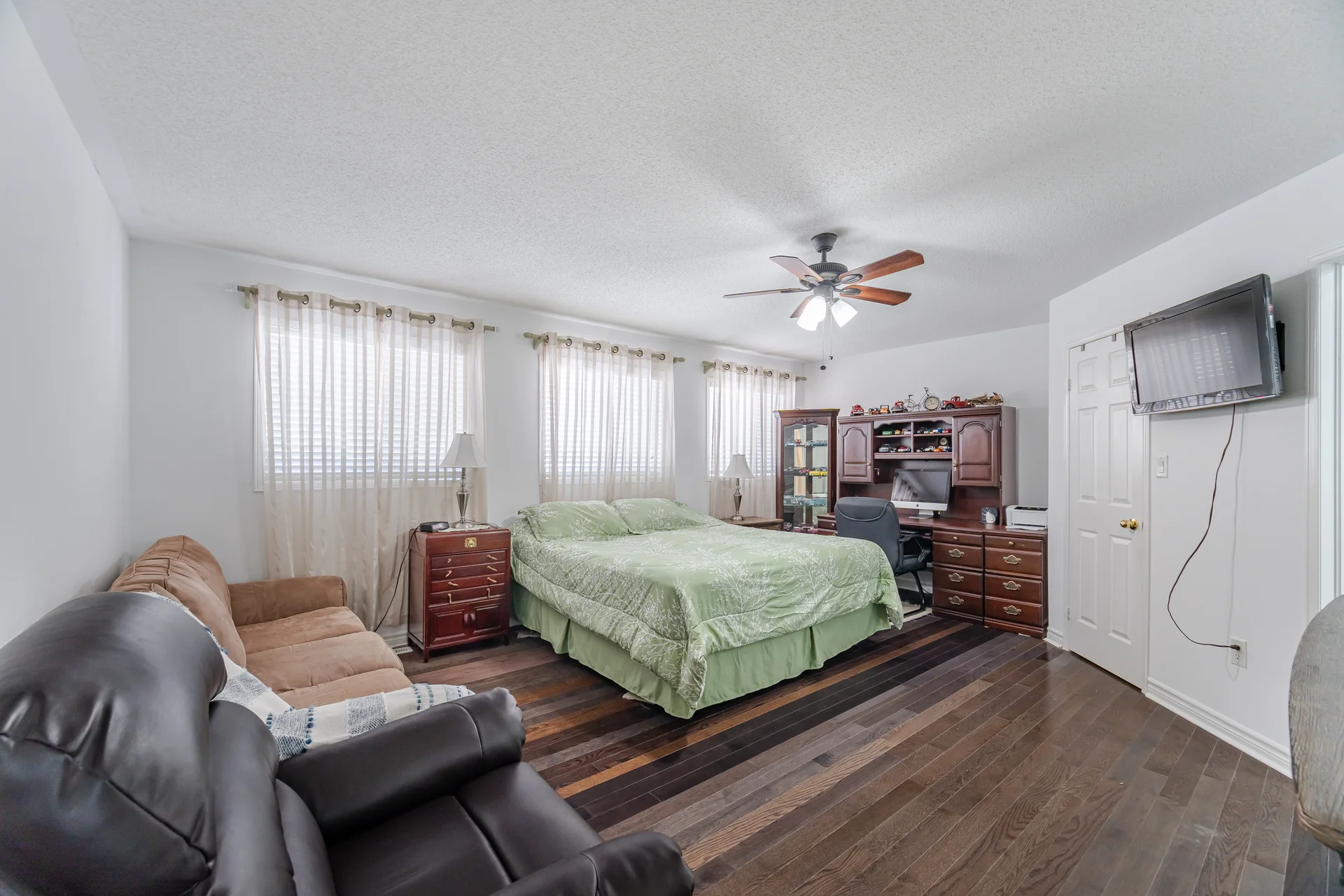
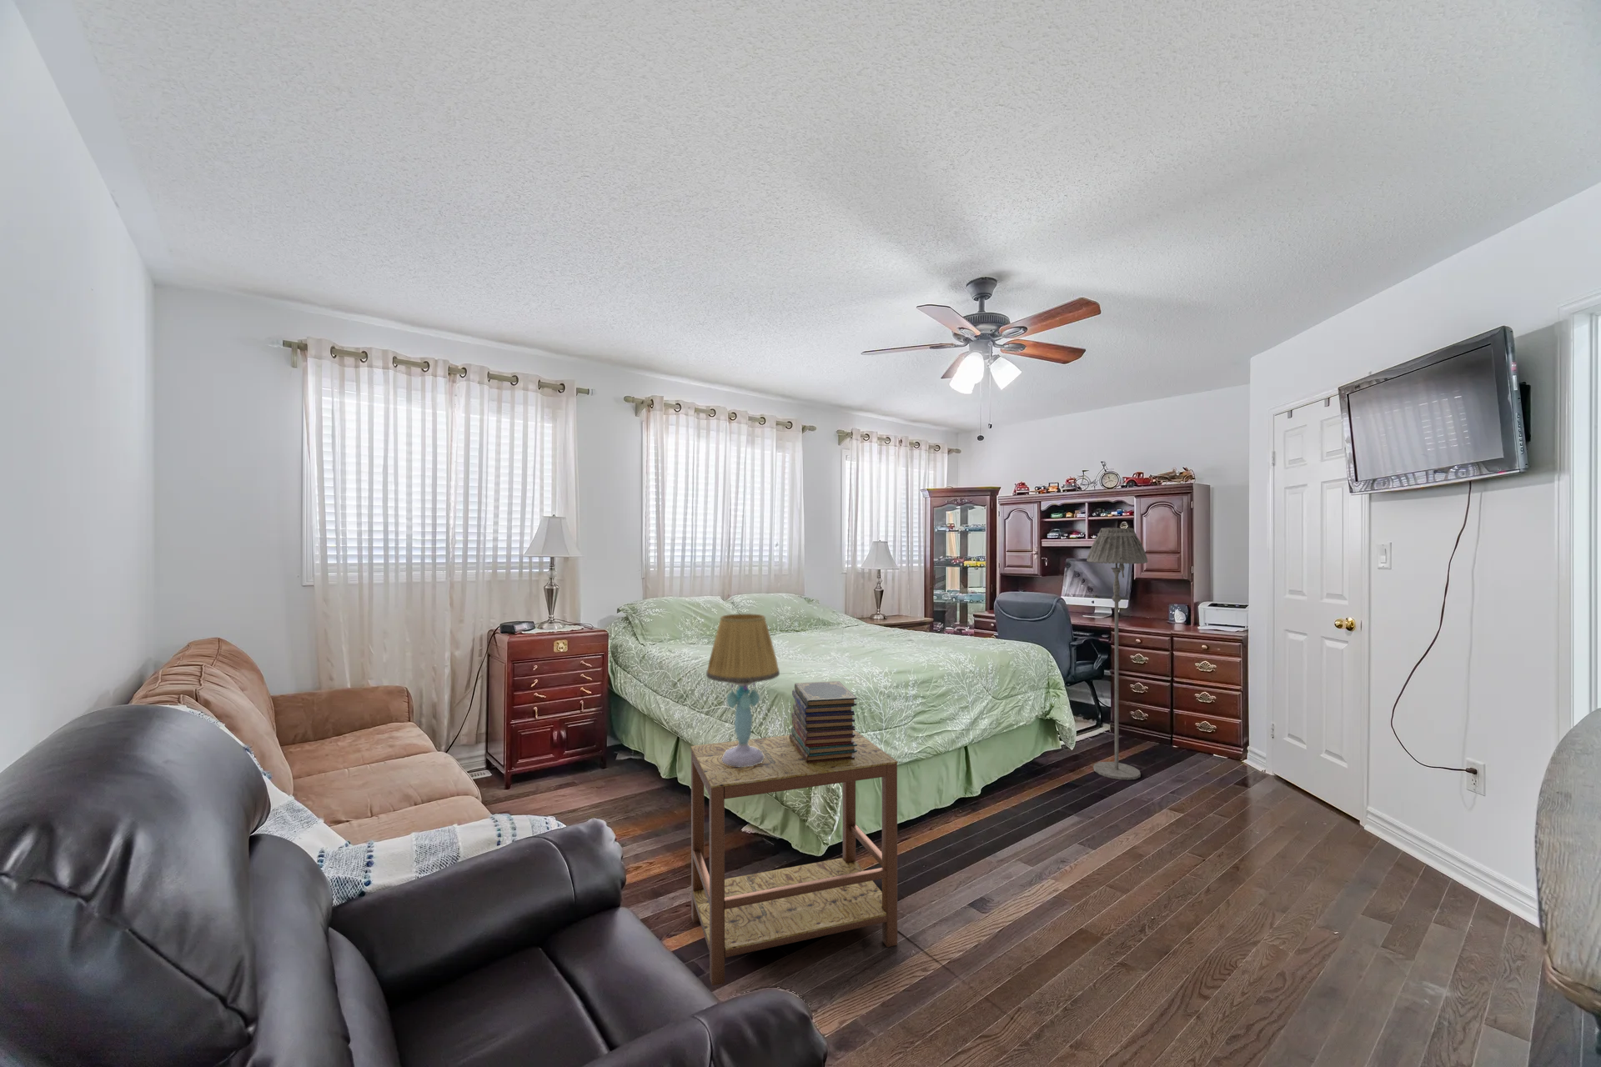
+ book stack (823, 718)
+ table lamp (743, 687)
+ floor lamp (1116, 649)
+ side table (795, 866)
